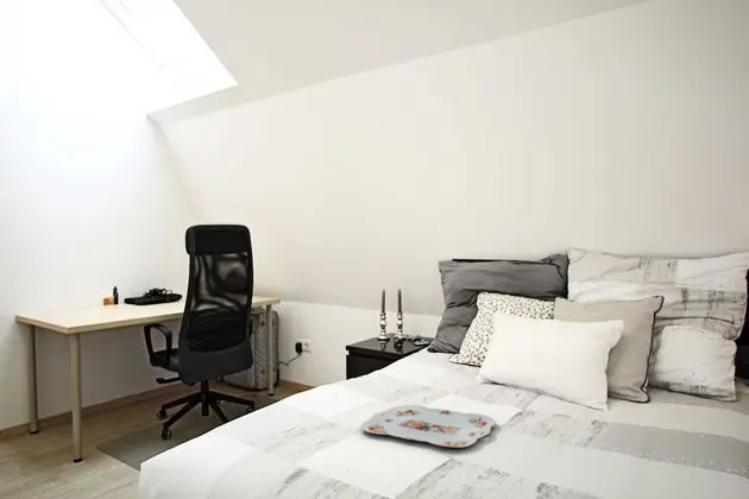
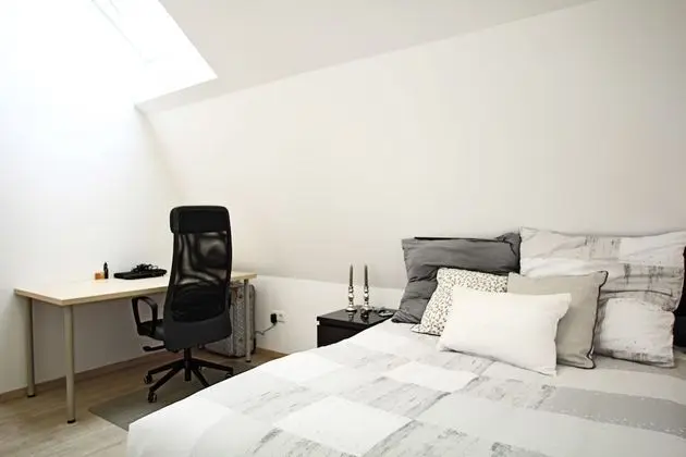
- serving tray (428, 424)
